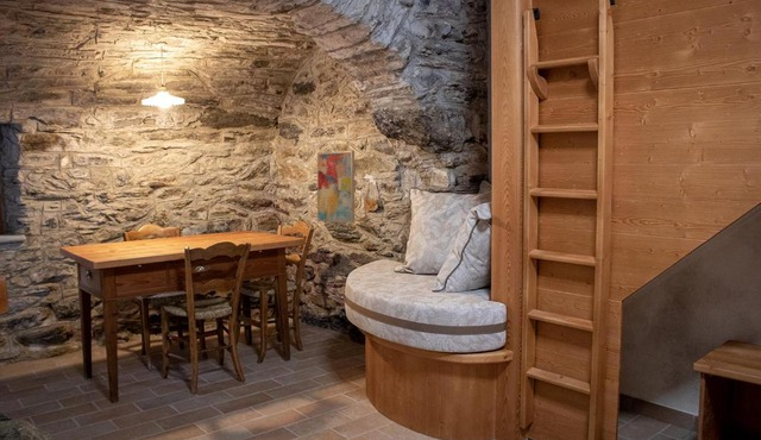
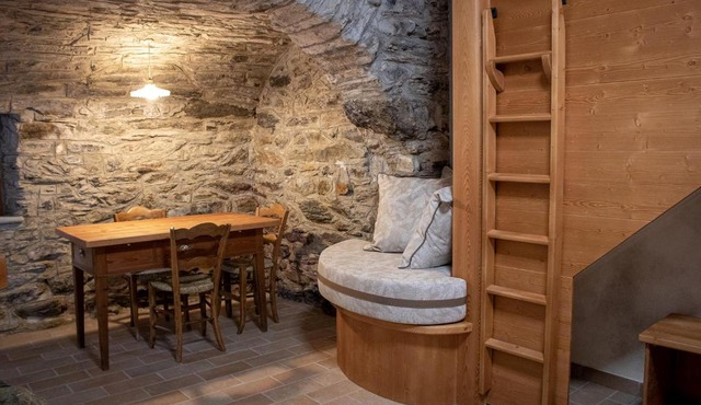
- wall art (335, 187)
